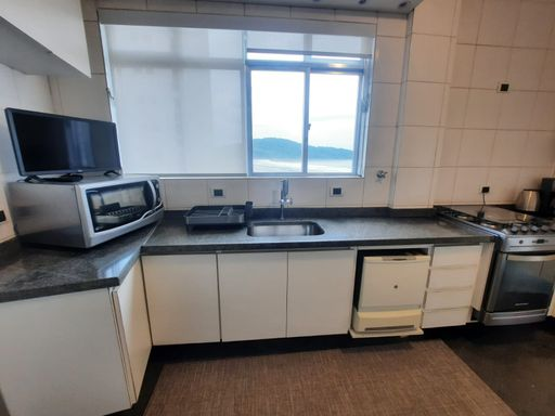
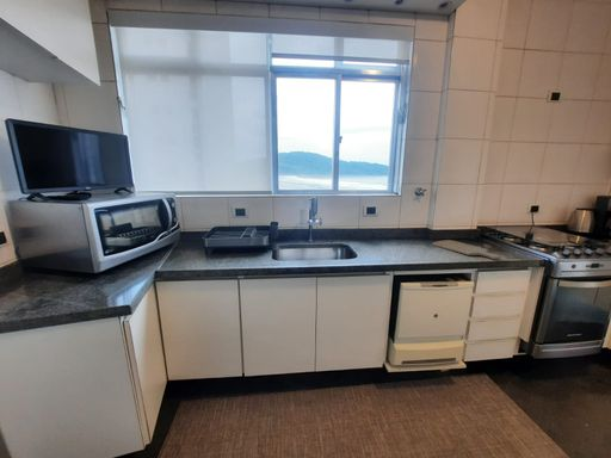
+ chopping board (467, 248)
